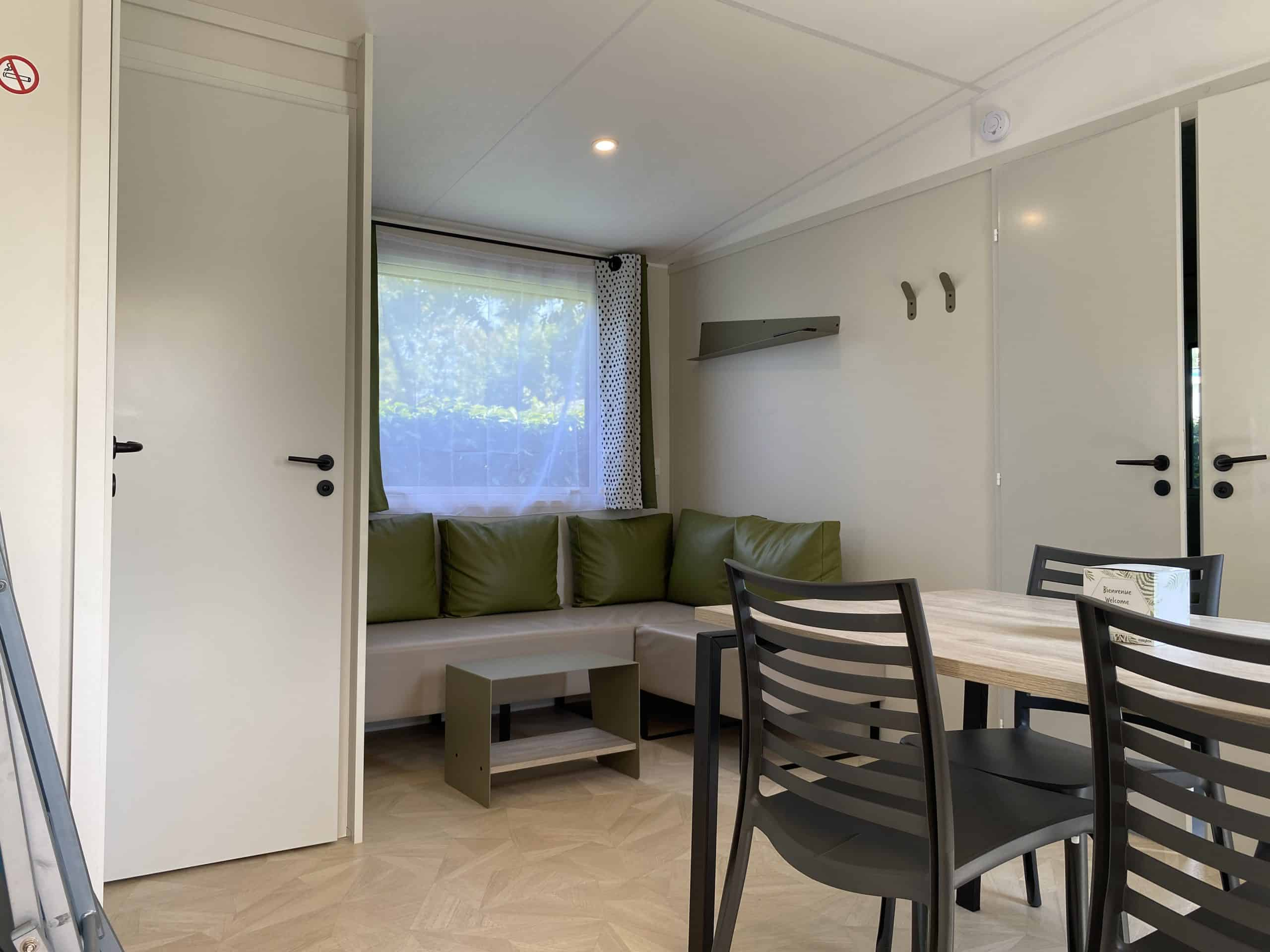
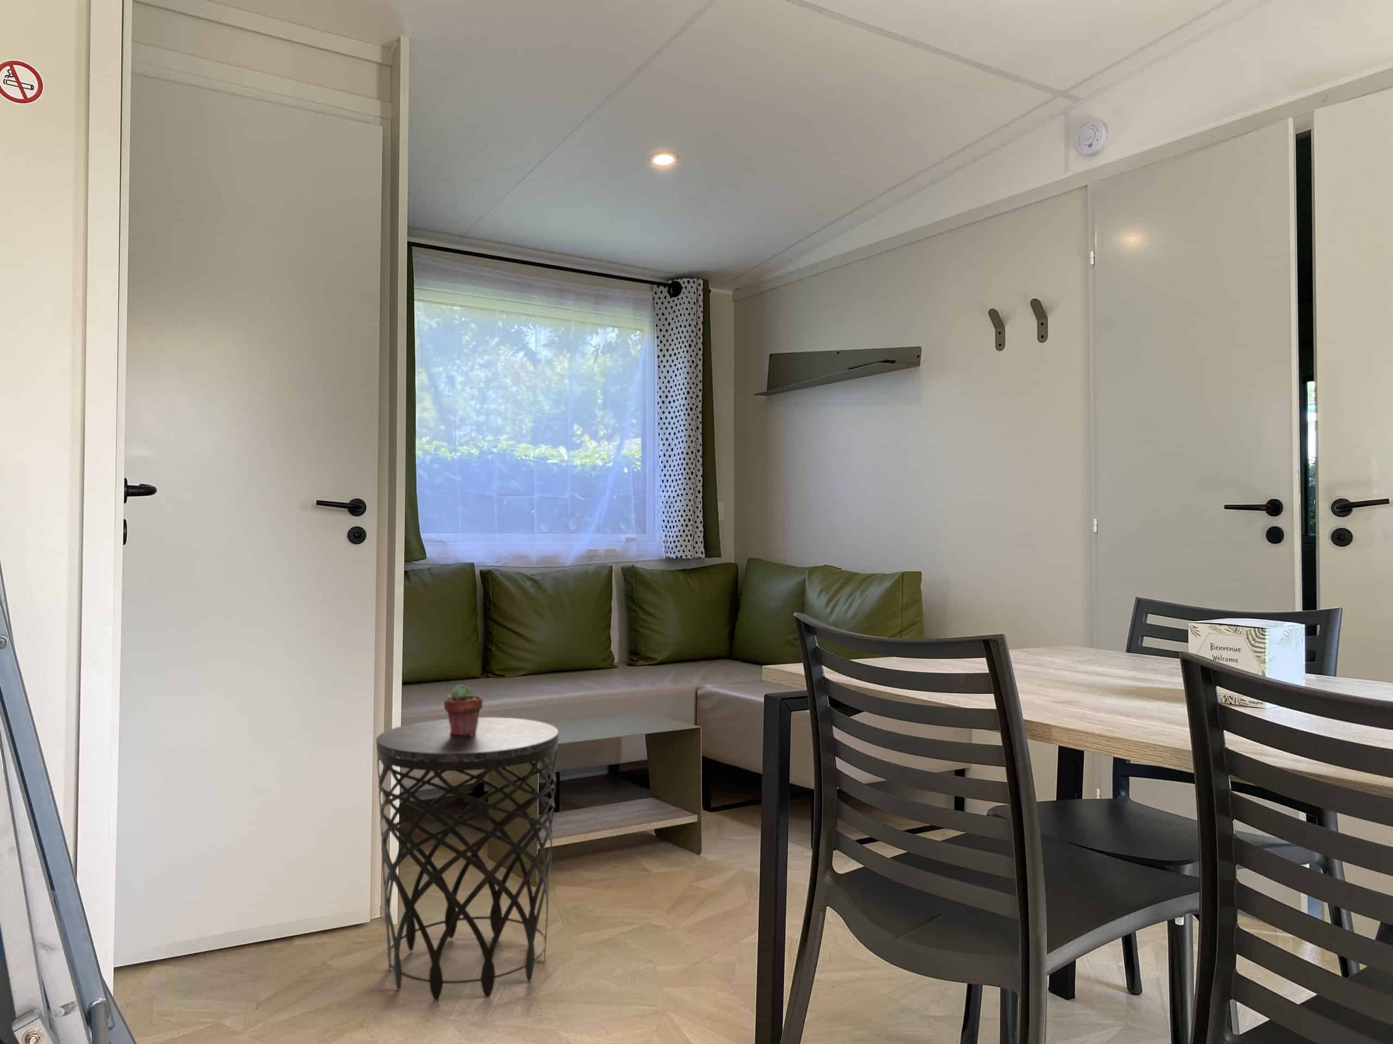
+ side table (468, 849)
+ potted succulent (463, 708)
